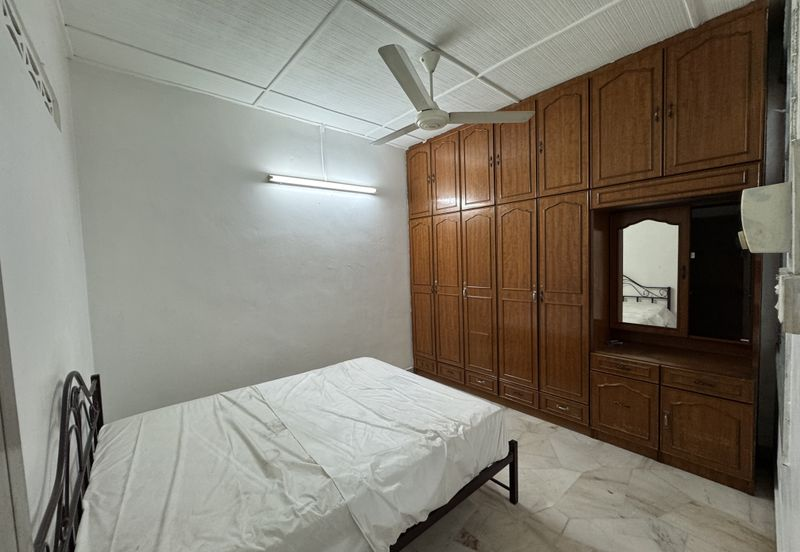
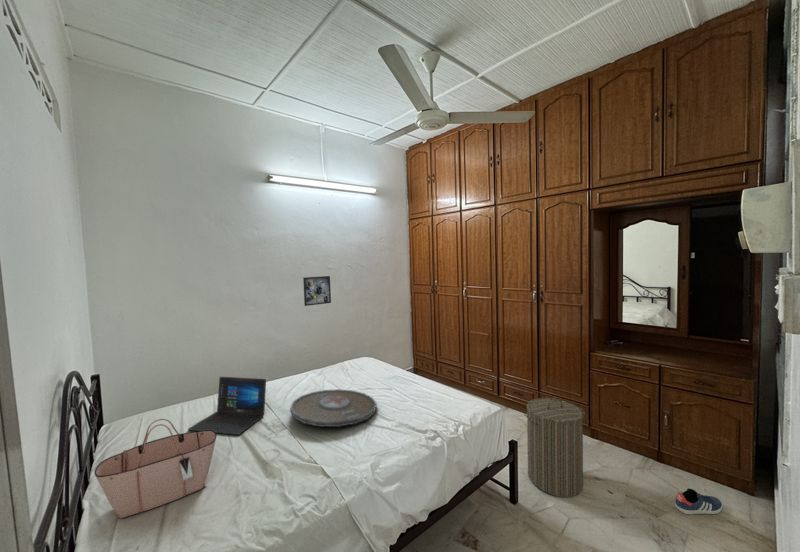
+ sneaker (699, 499)
+ laptop (228, 403)
+ tote bag (161, 459)
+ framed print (317, 290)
+ serving tray (334, 405)
+ laundry hamper (554, 438)
